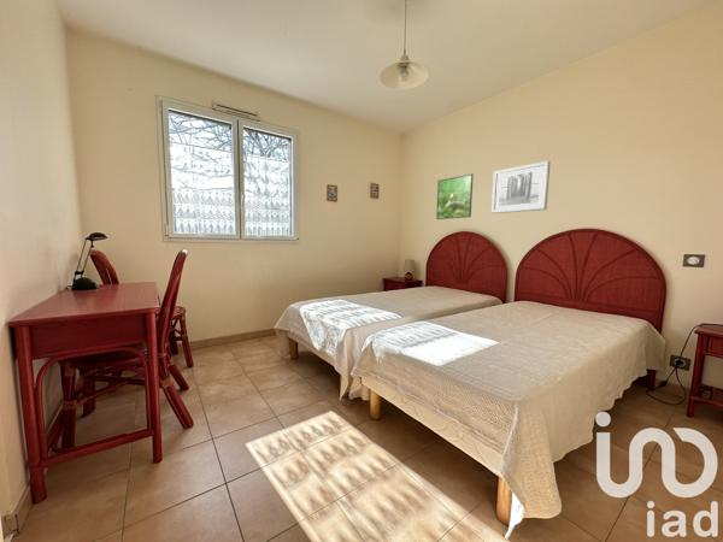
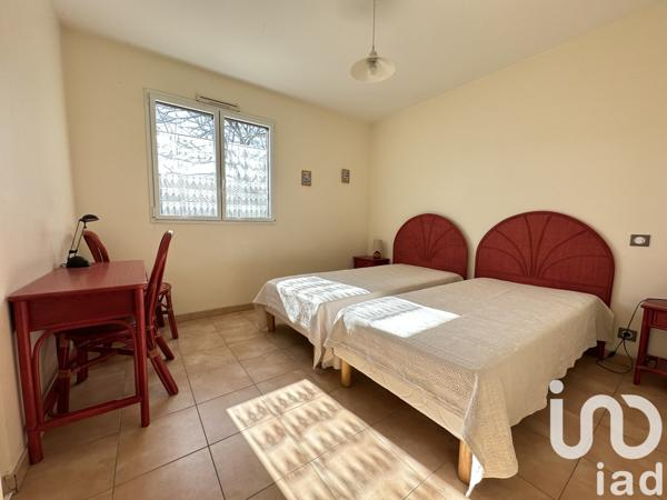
- wall art (518, 189)
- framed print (453, 198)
